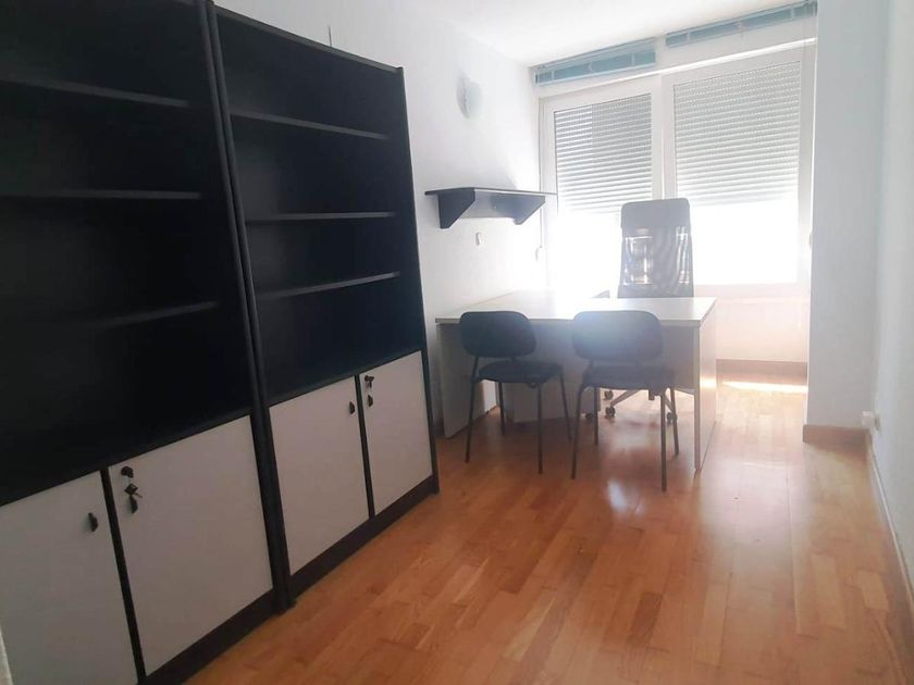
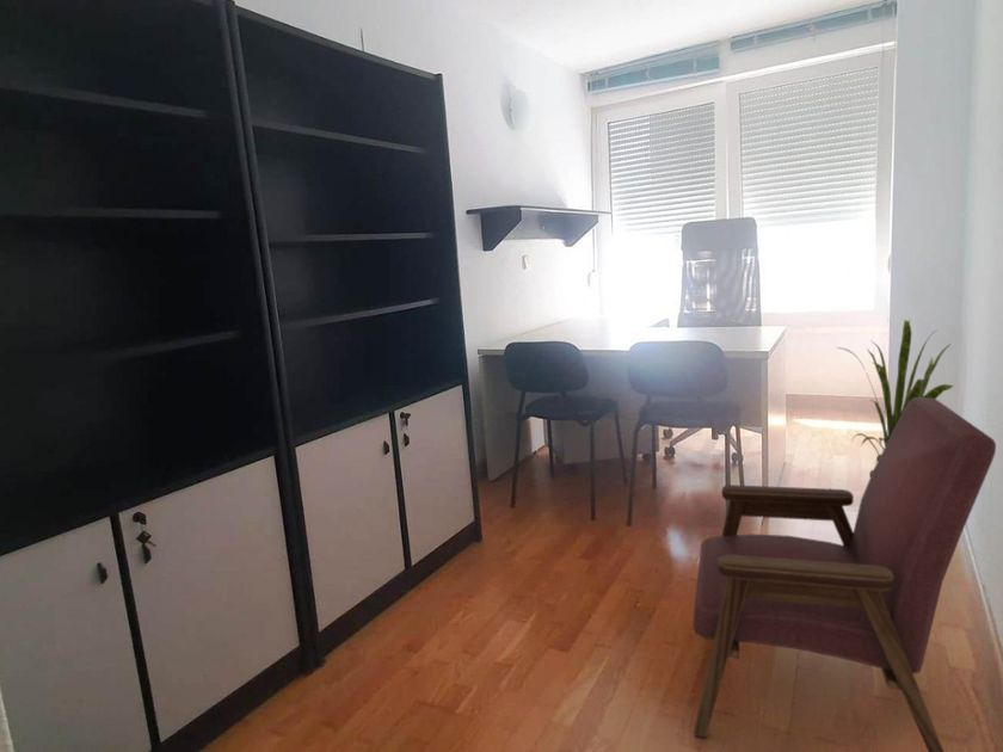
+ house plant (891, 414)
+ armchair (807, 553)
